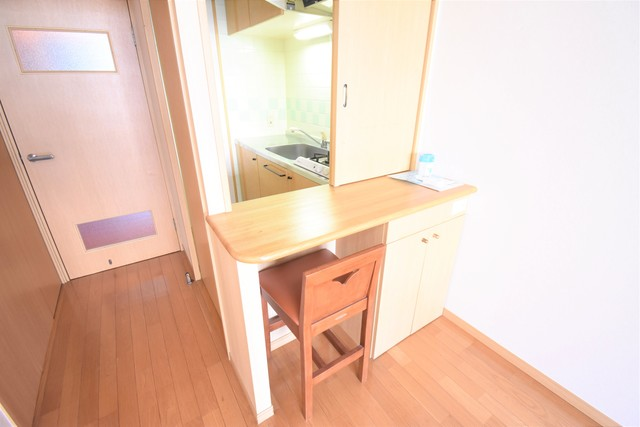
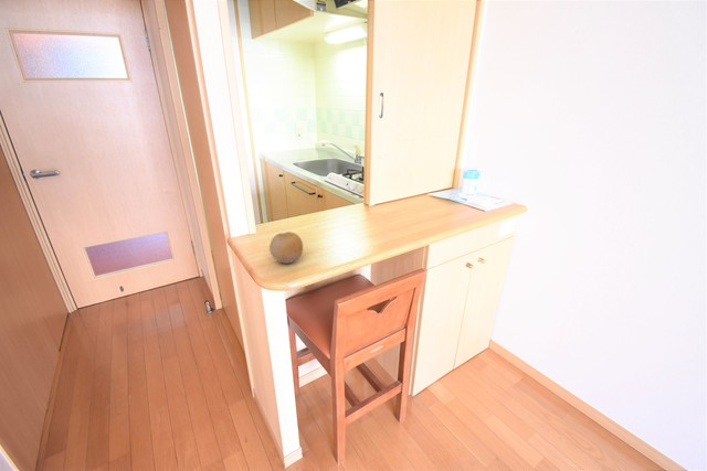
+ fruit (286, 247)
